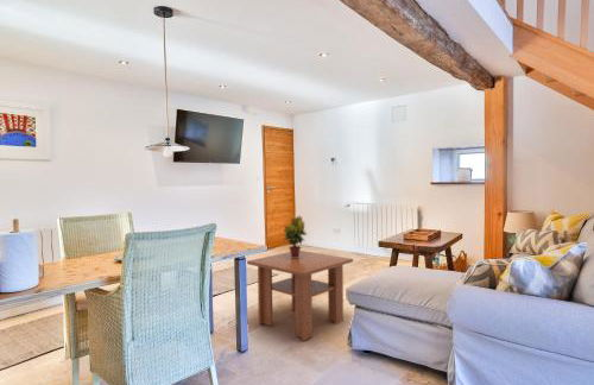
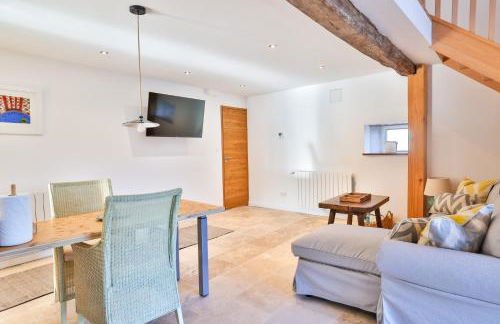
- potted plant (295, 235)
- coffee table (301, 291)
